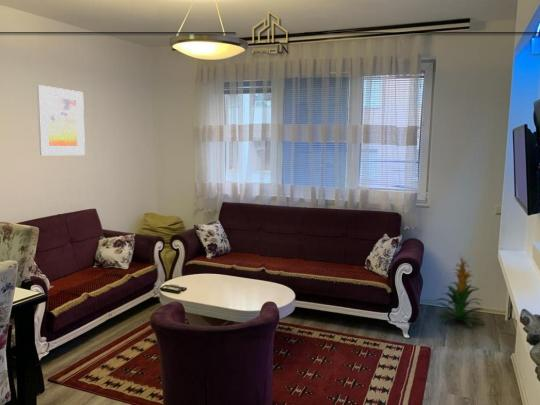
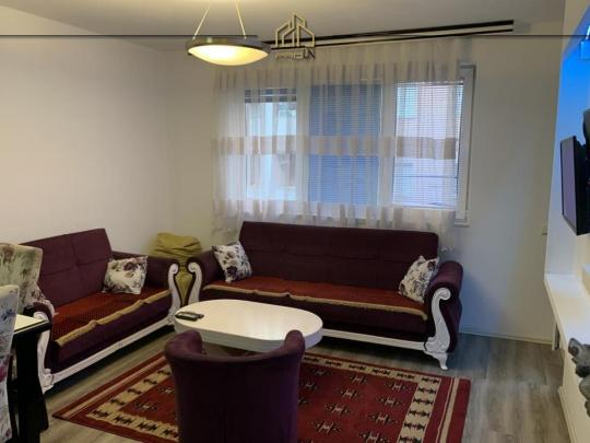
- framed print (62, 122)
- indoor plant (461, 287)
